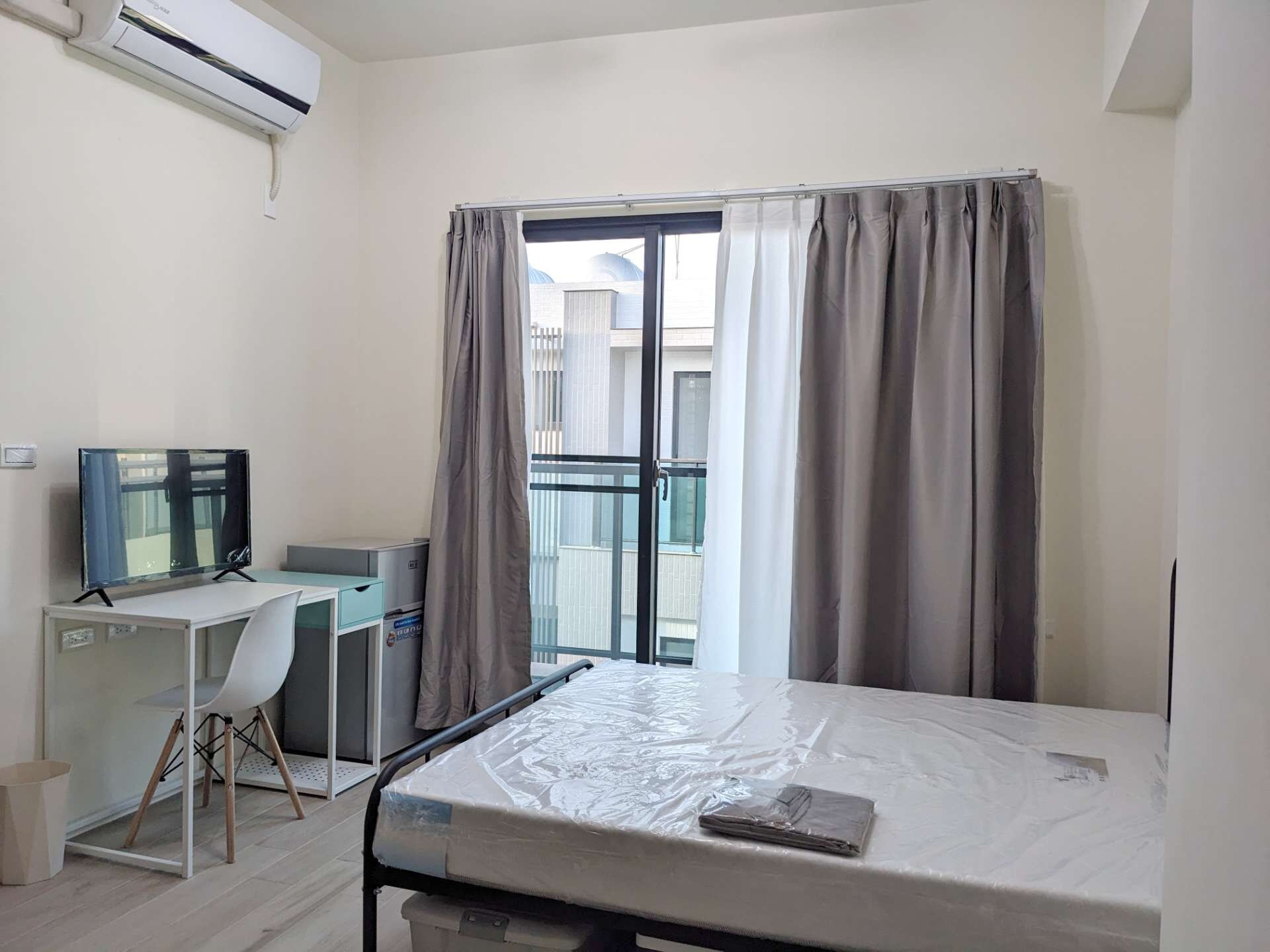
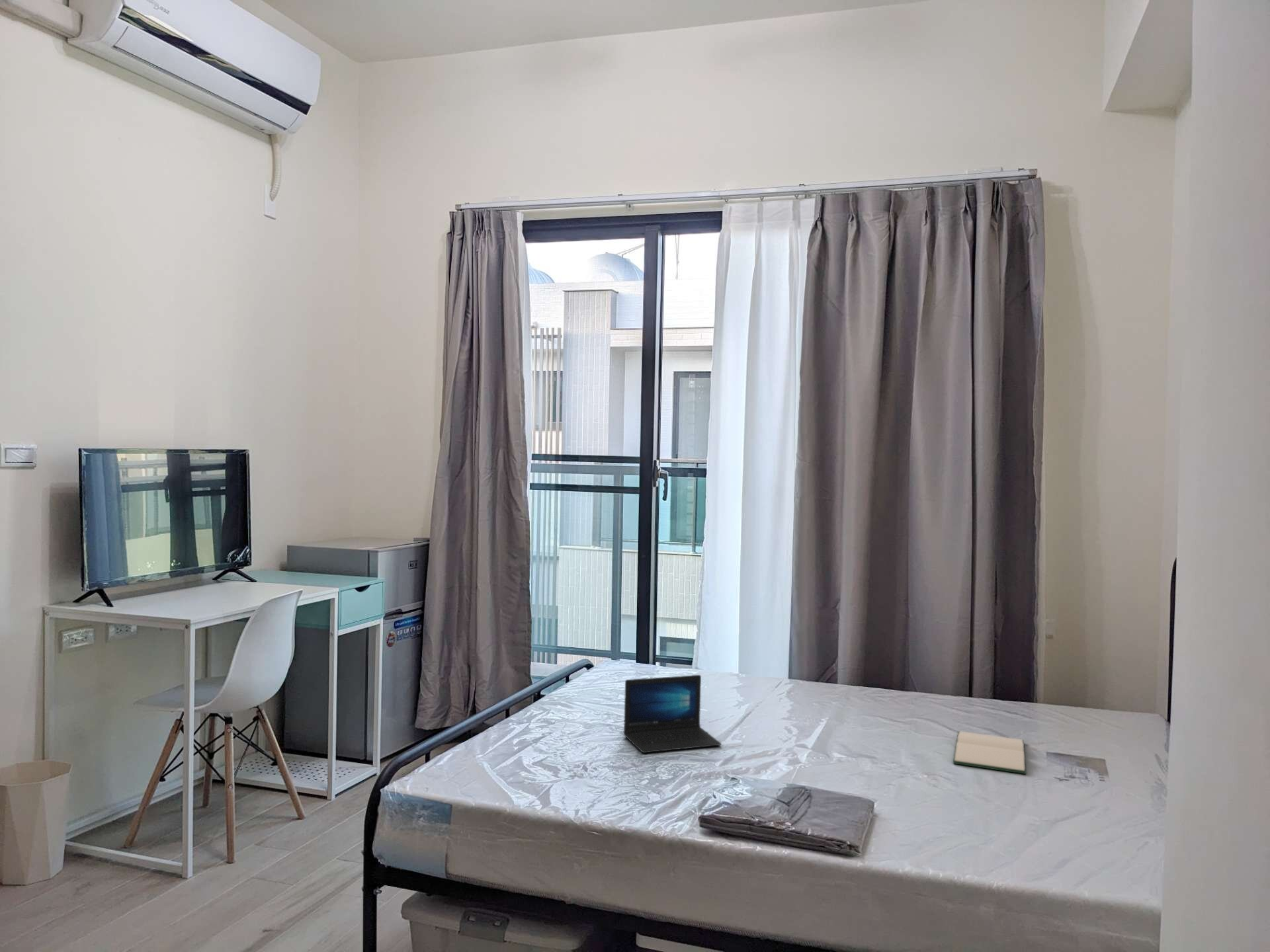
+ laptop (672, 712)
+ hardback book (990, 748)
